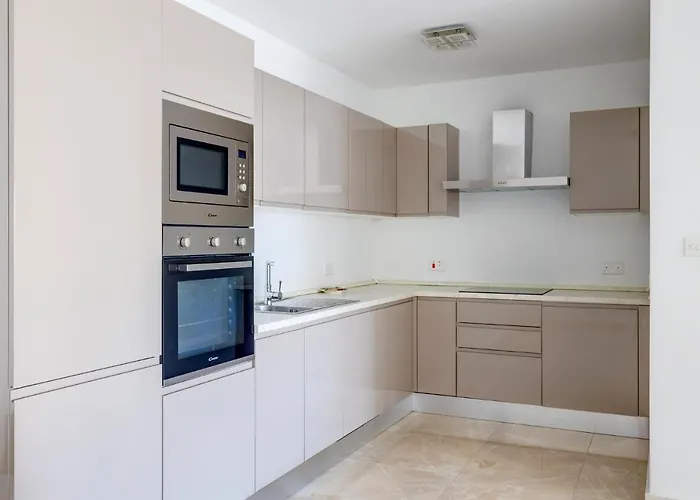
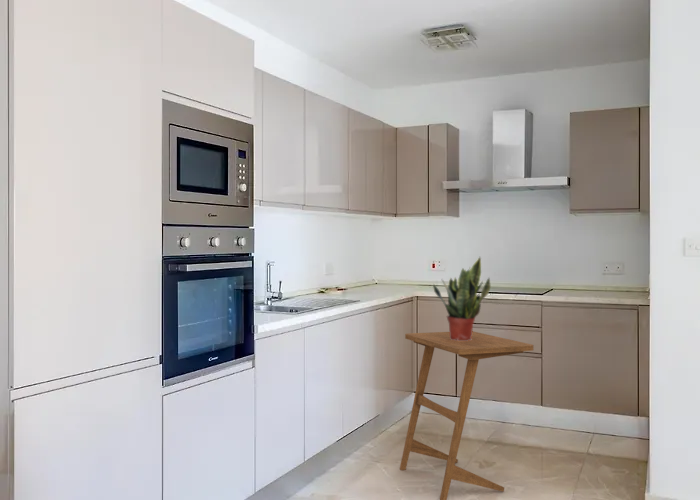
+ potted plant (459, 296)
+ side table (460, 408)
